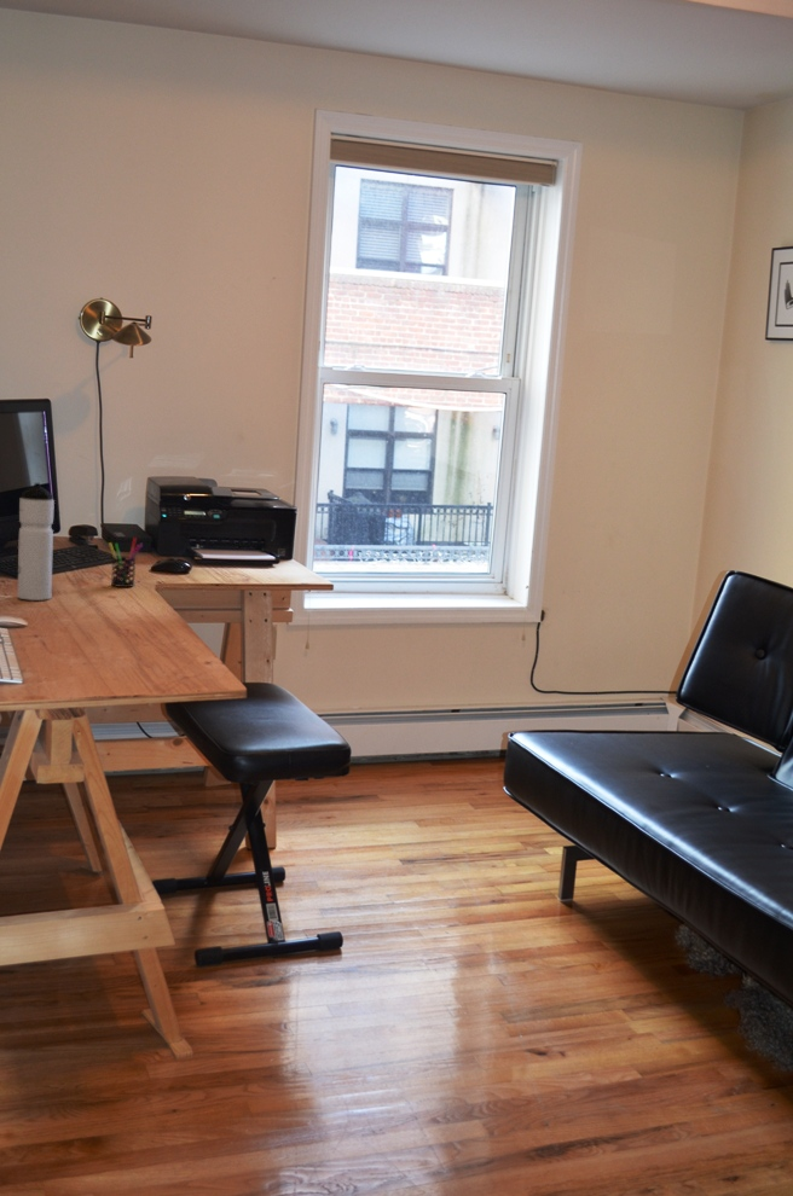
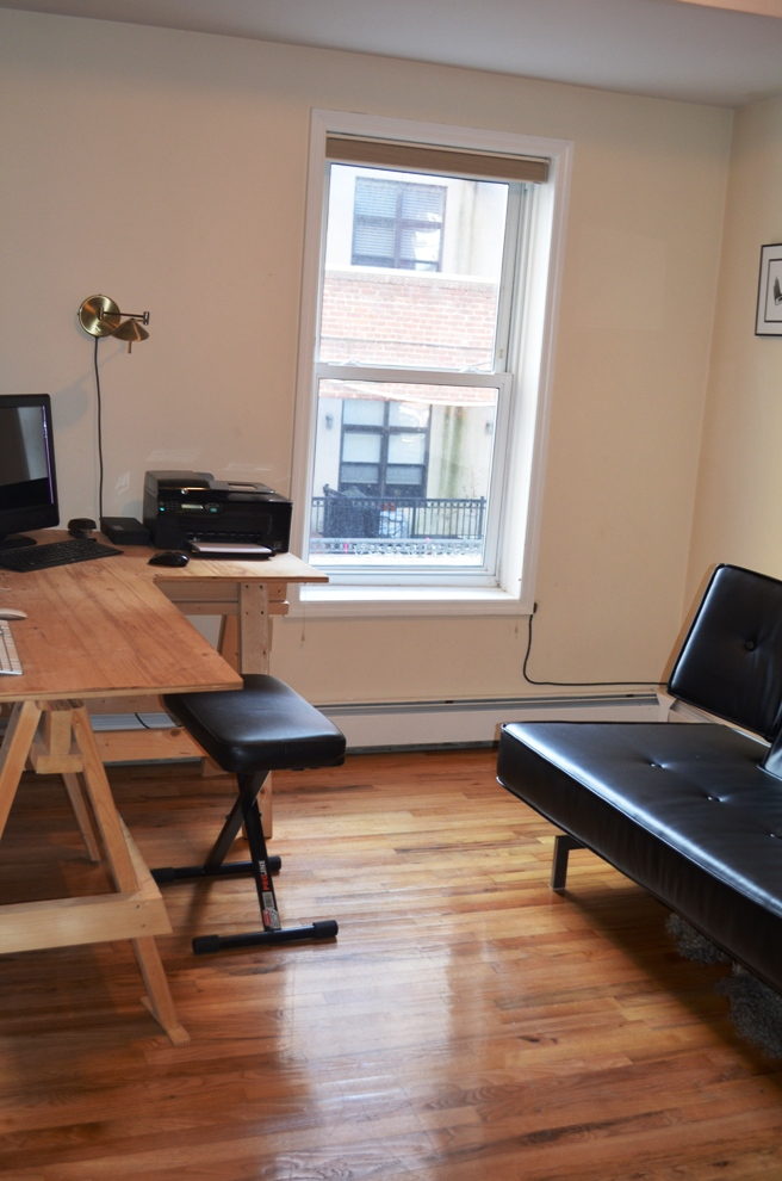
- pen holder (123, 559)
- water bottle (35, 540)
